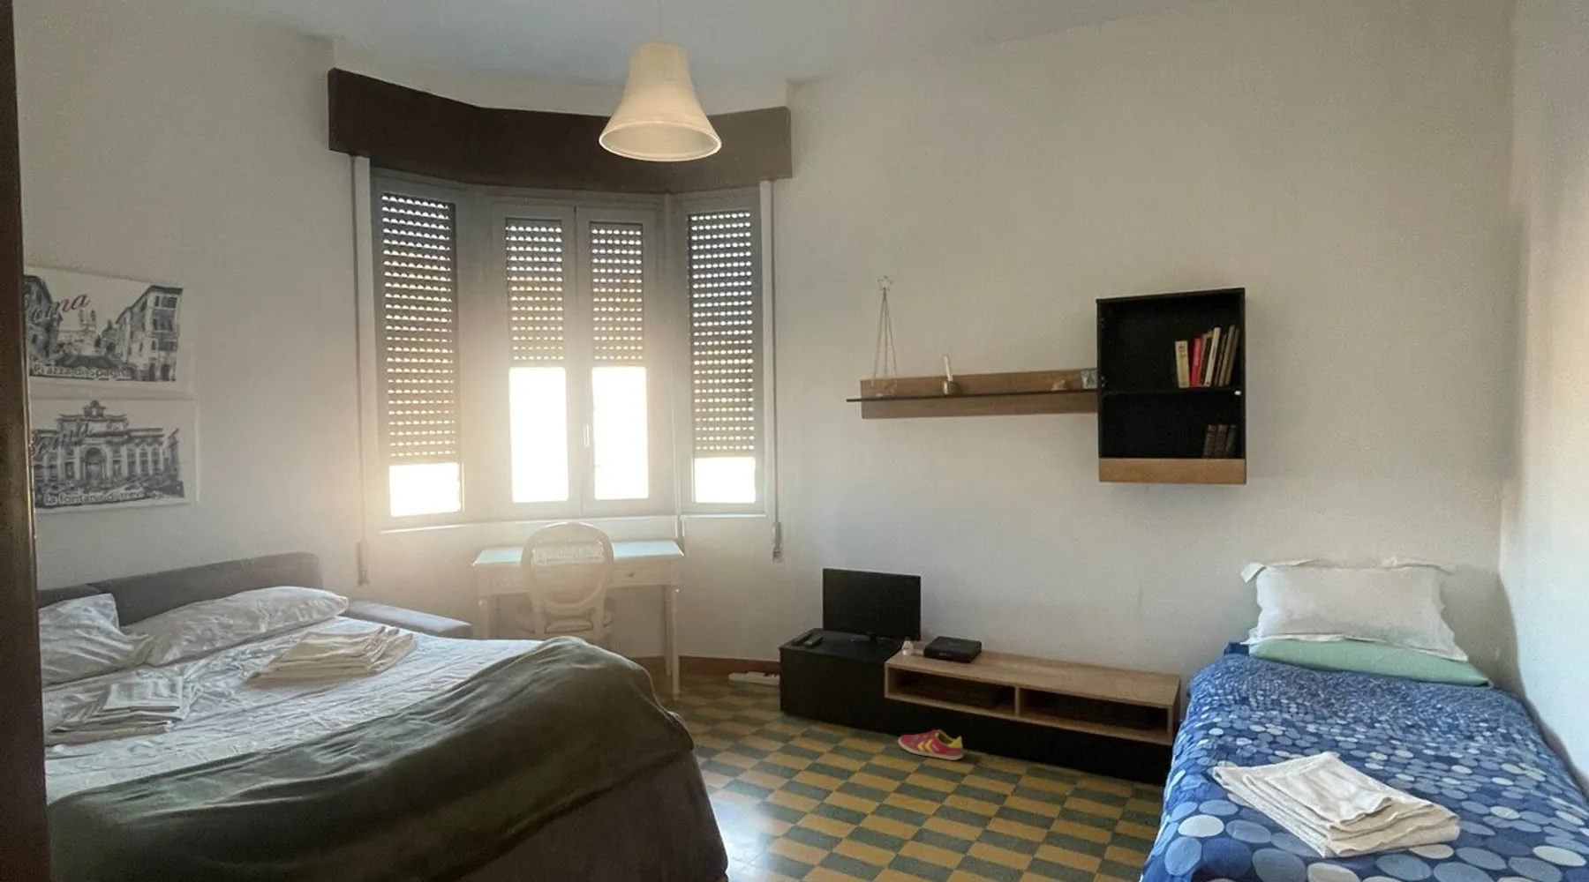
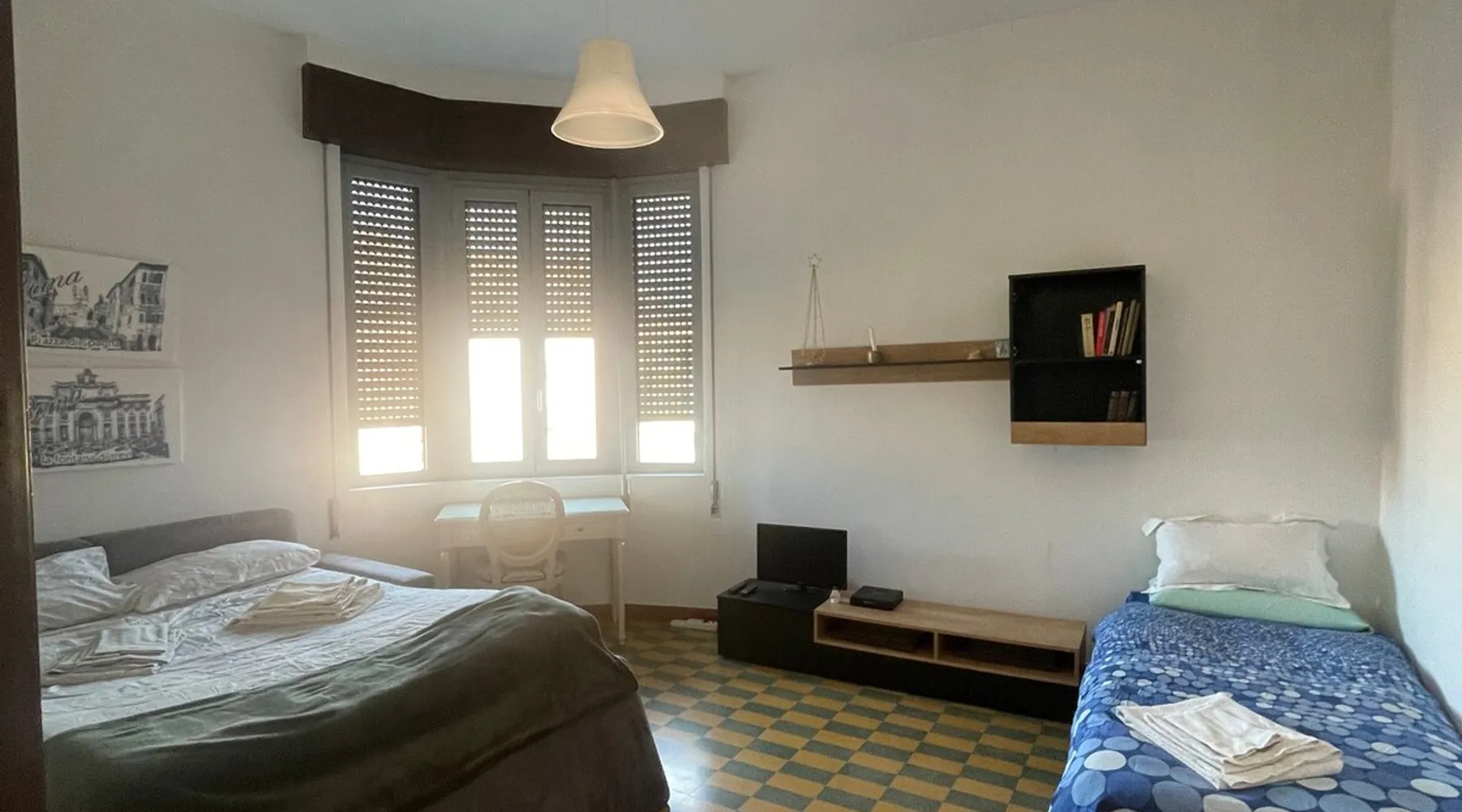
- shoe (929, 741)
